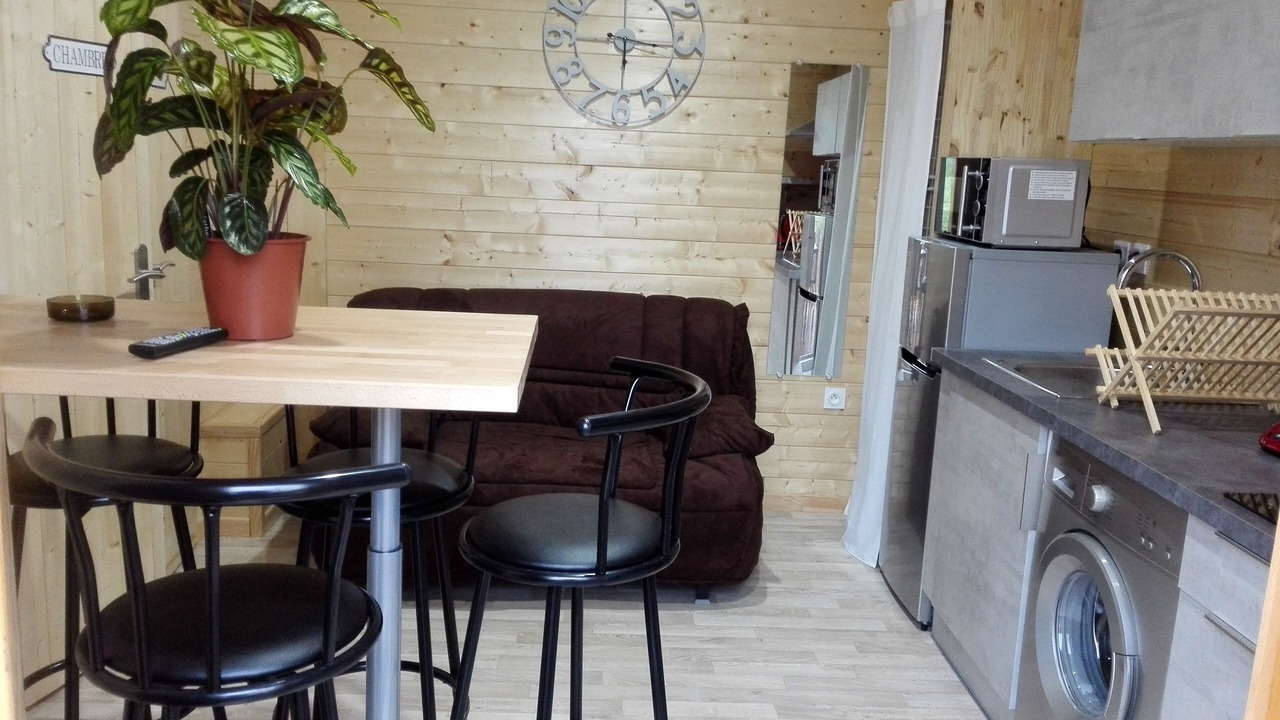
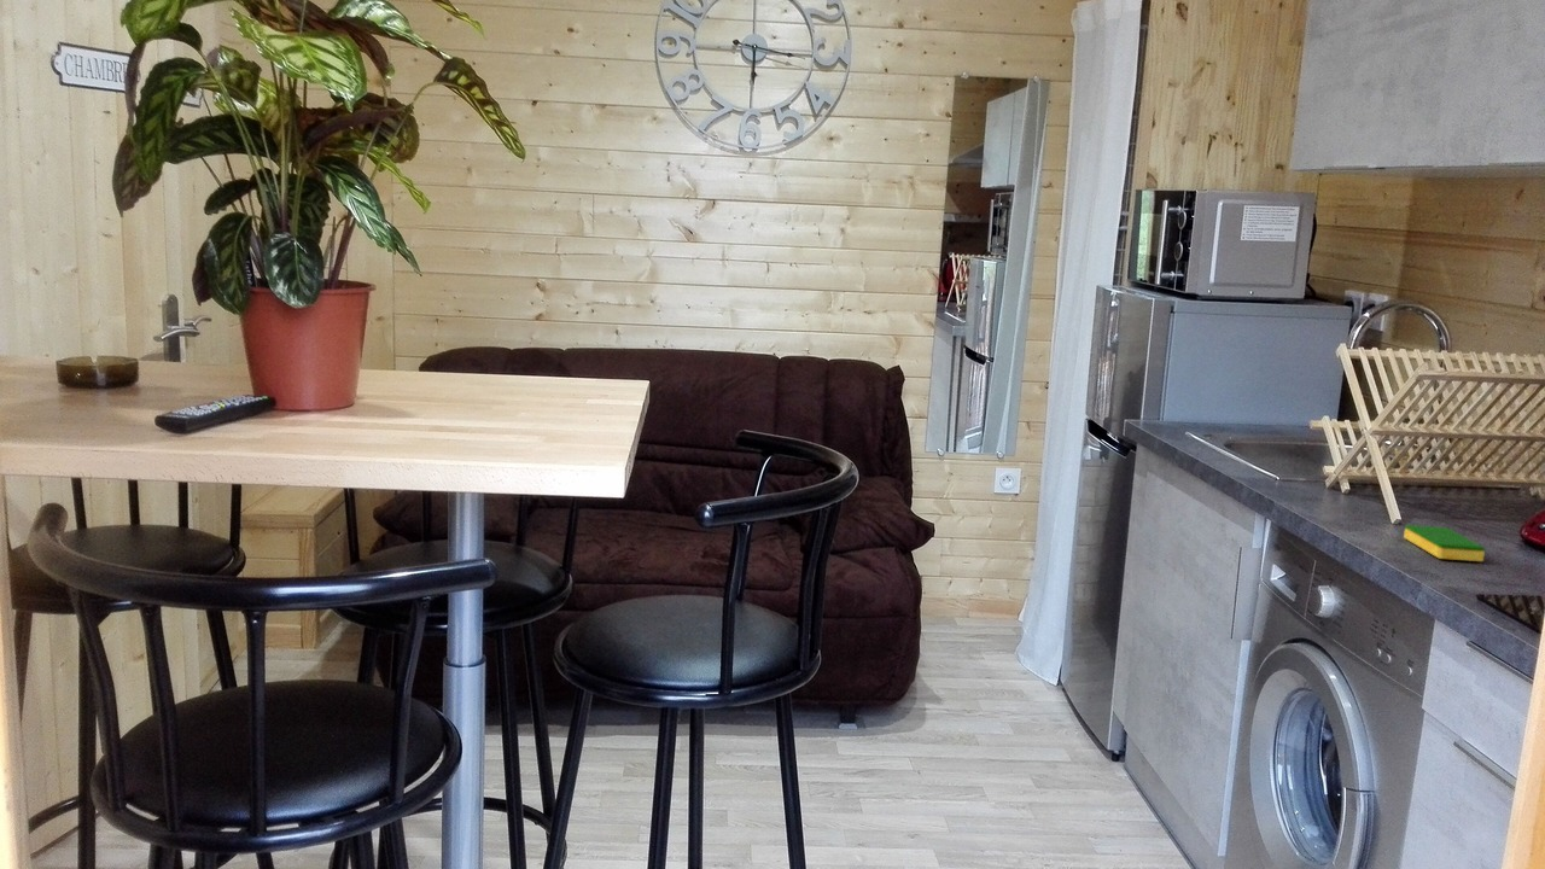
+ dish sponge (1442, 542)
